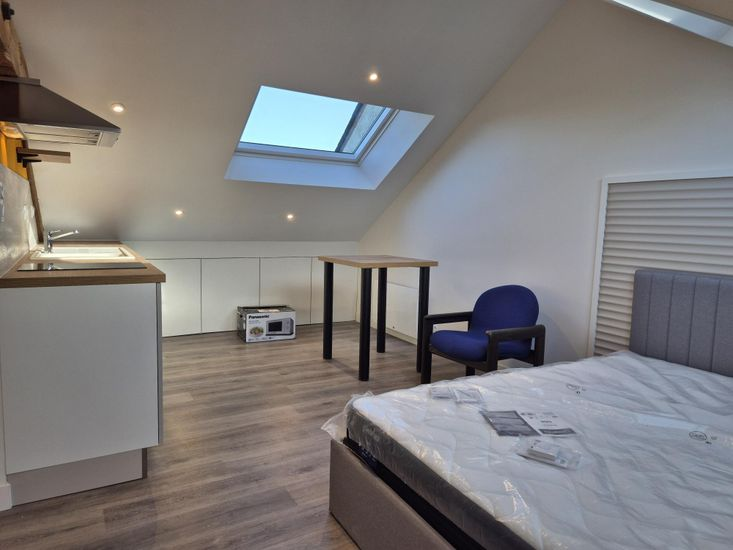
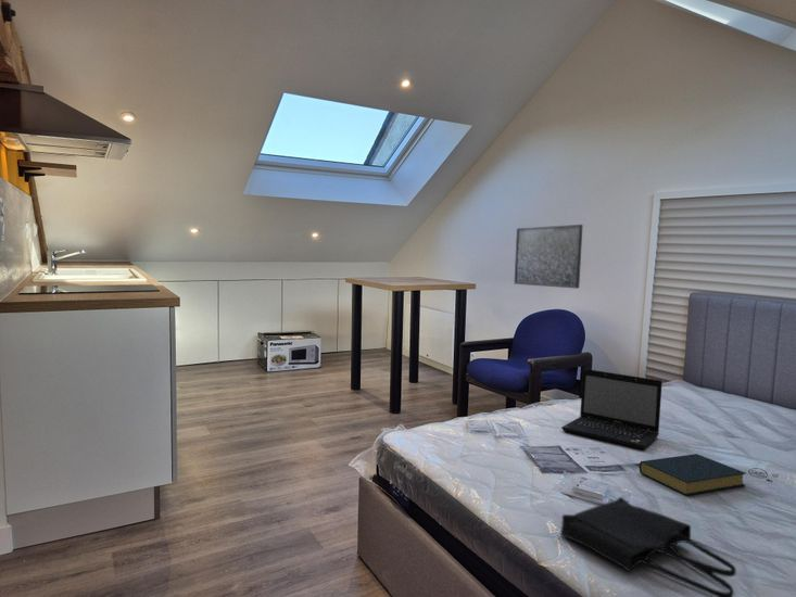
+ hardback book (691, 472)
+ tote bag (653, 543)
+ laptop (610, 406)
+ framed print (545, 256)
